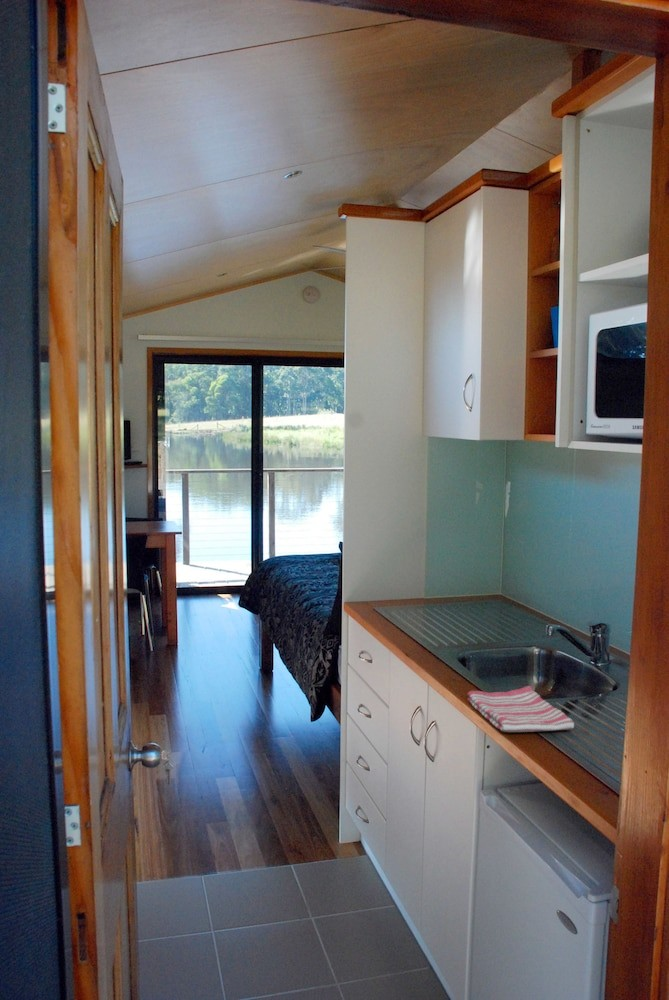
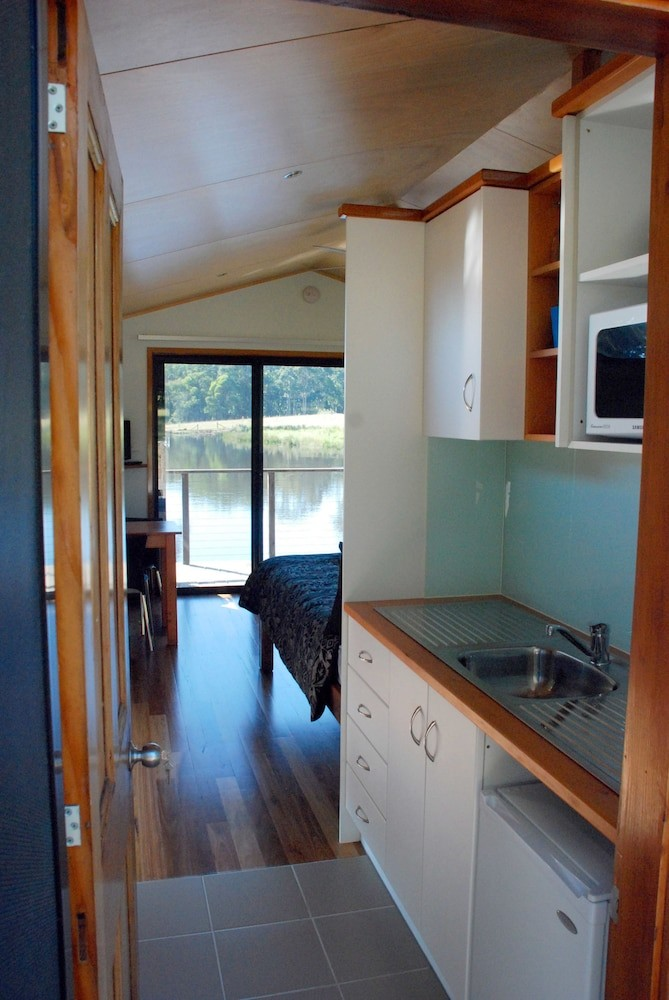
- dish towel (517, 708)
